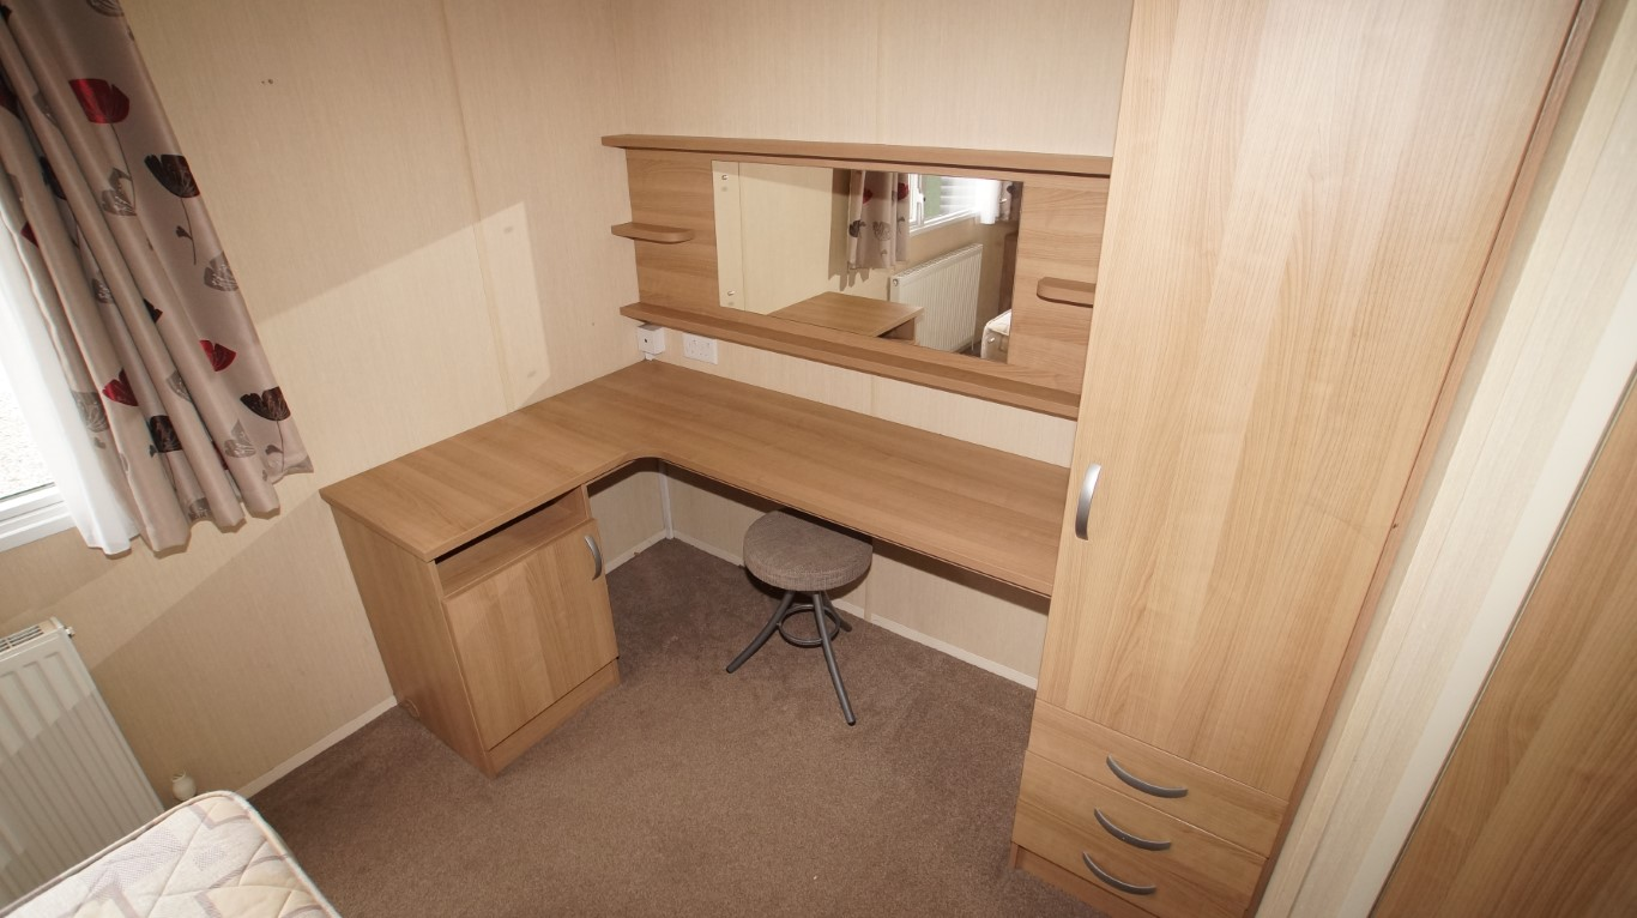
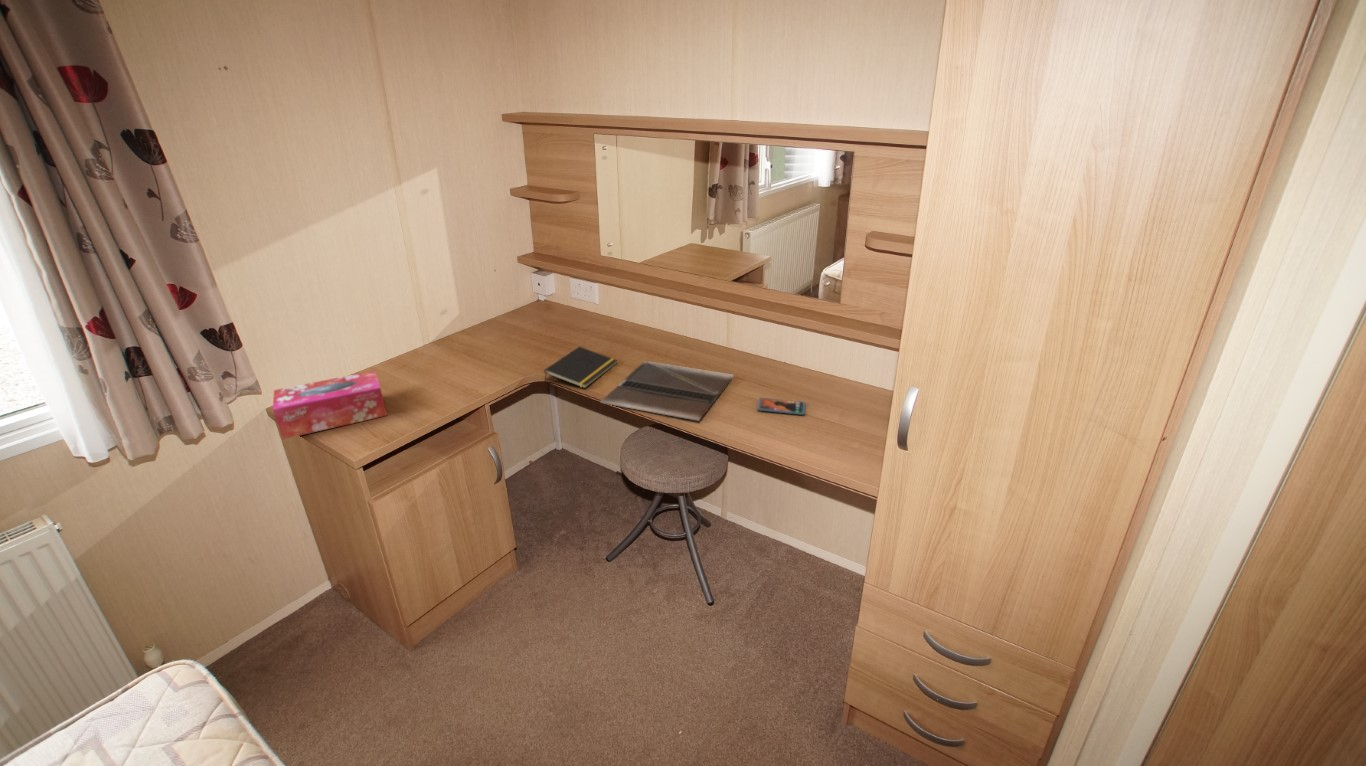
+ tissue box (331, 403)
+ laptop (669, 387)
+ smartphone (781, 406)
+ notepad (581, 366)
